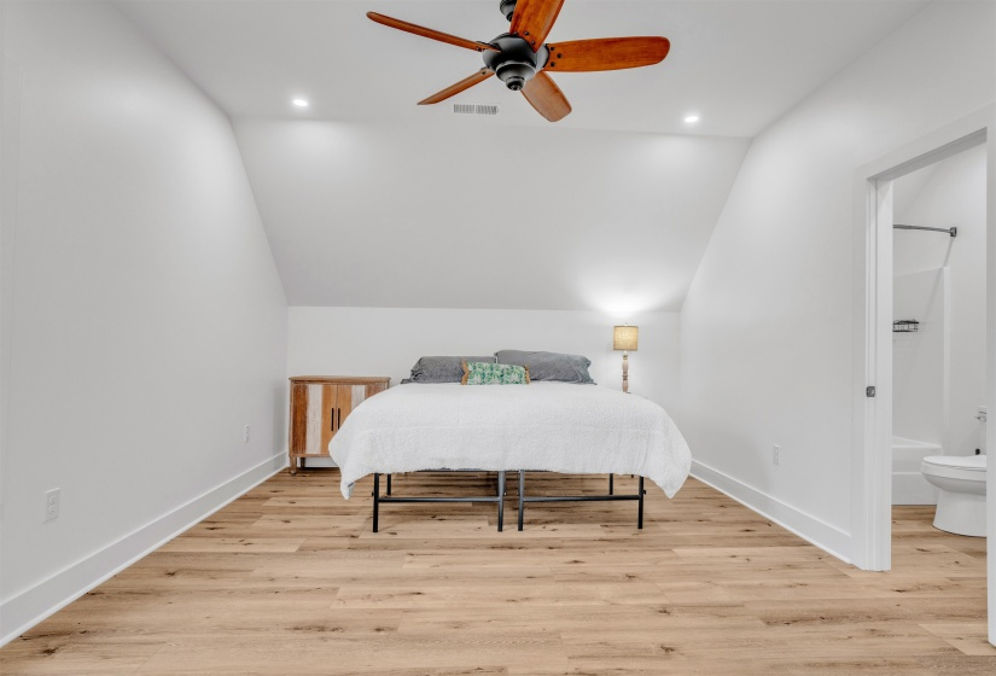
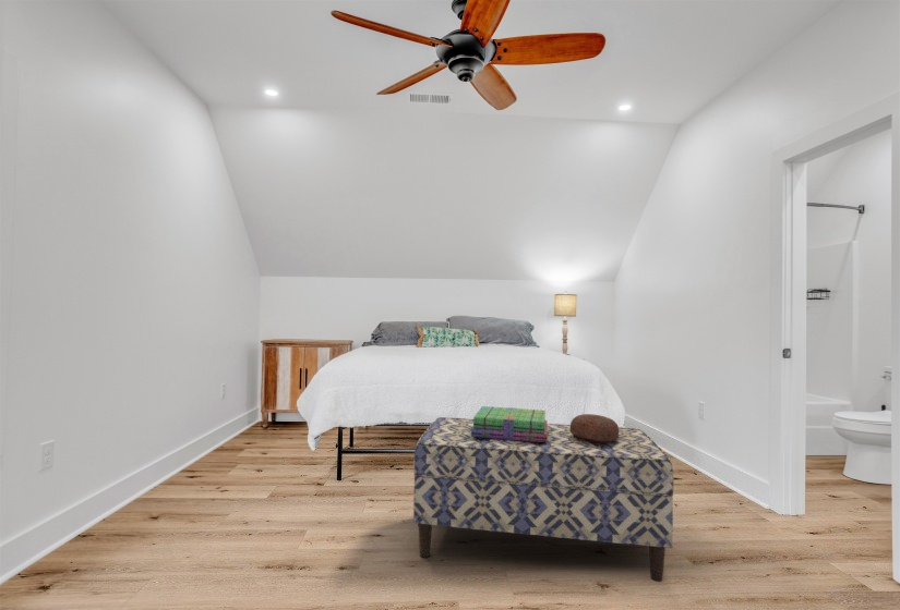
+ stack of books (511, 423)
+ decorative bowl (593, 426)
+ bench (536, 489)
